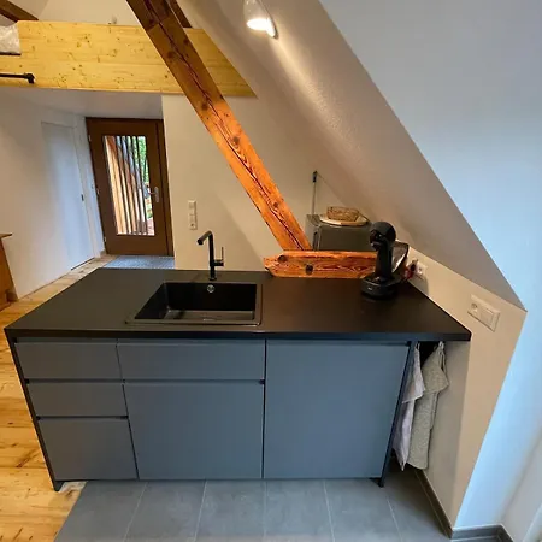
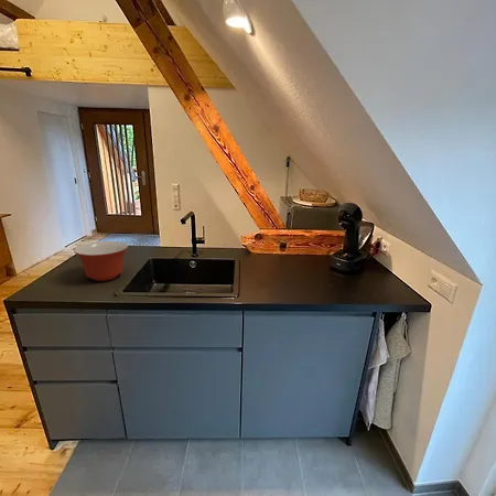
+ mixing bowl (103, 261)
